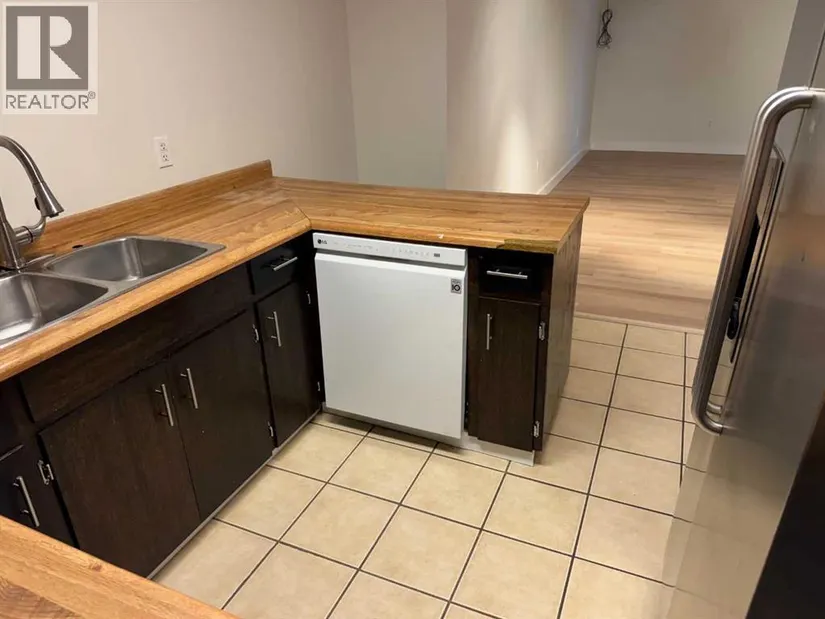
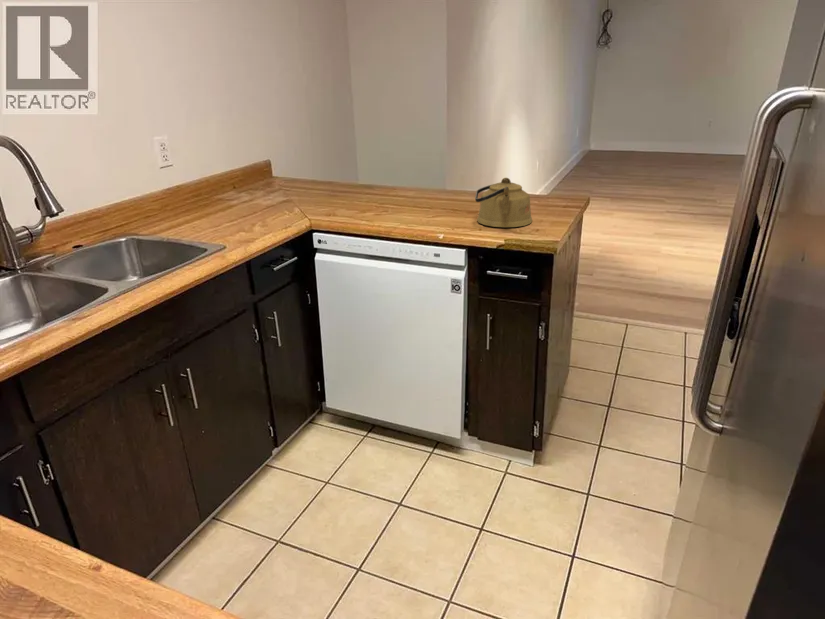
+ kettle (504, 200)
